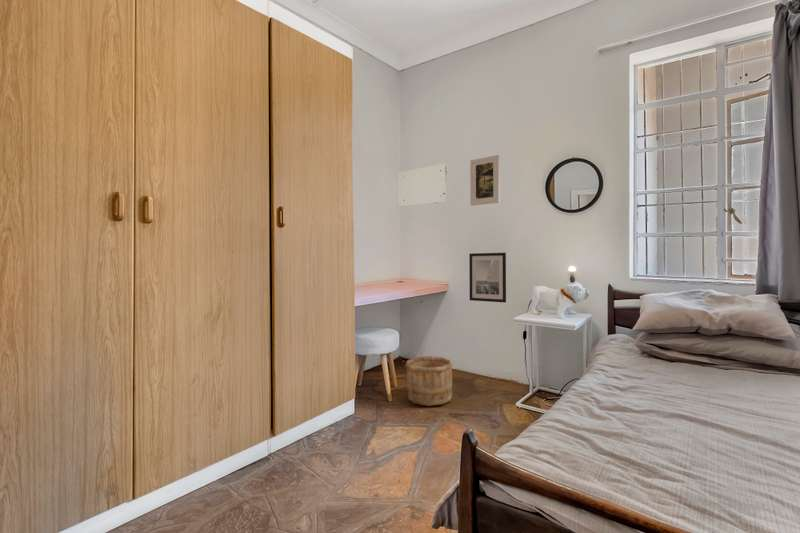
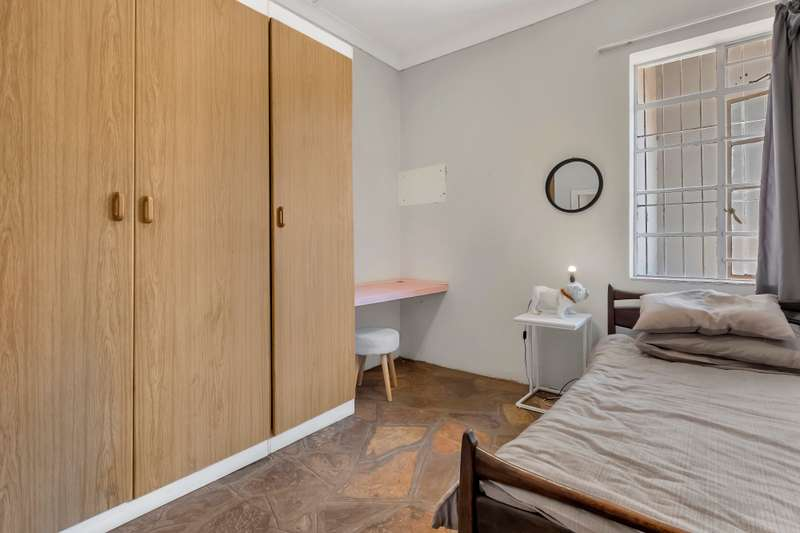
- wall art (487, 277)
- wooden bucket (429, 379)
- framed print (484, 180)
